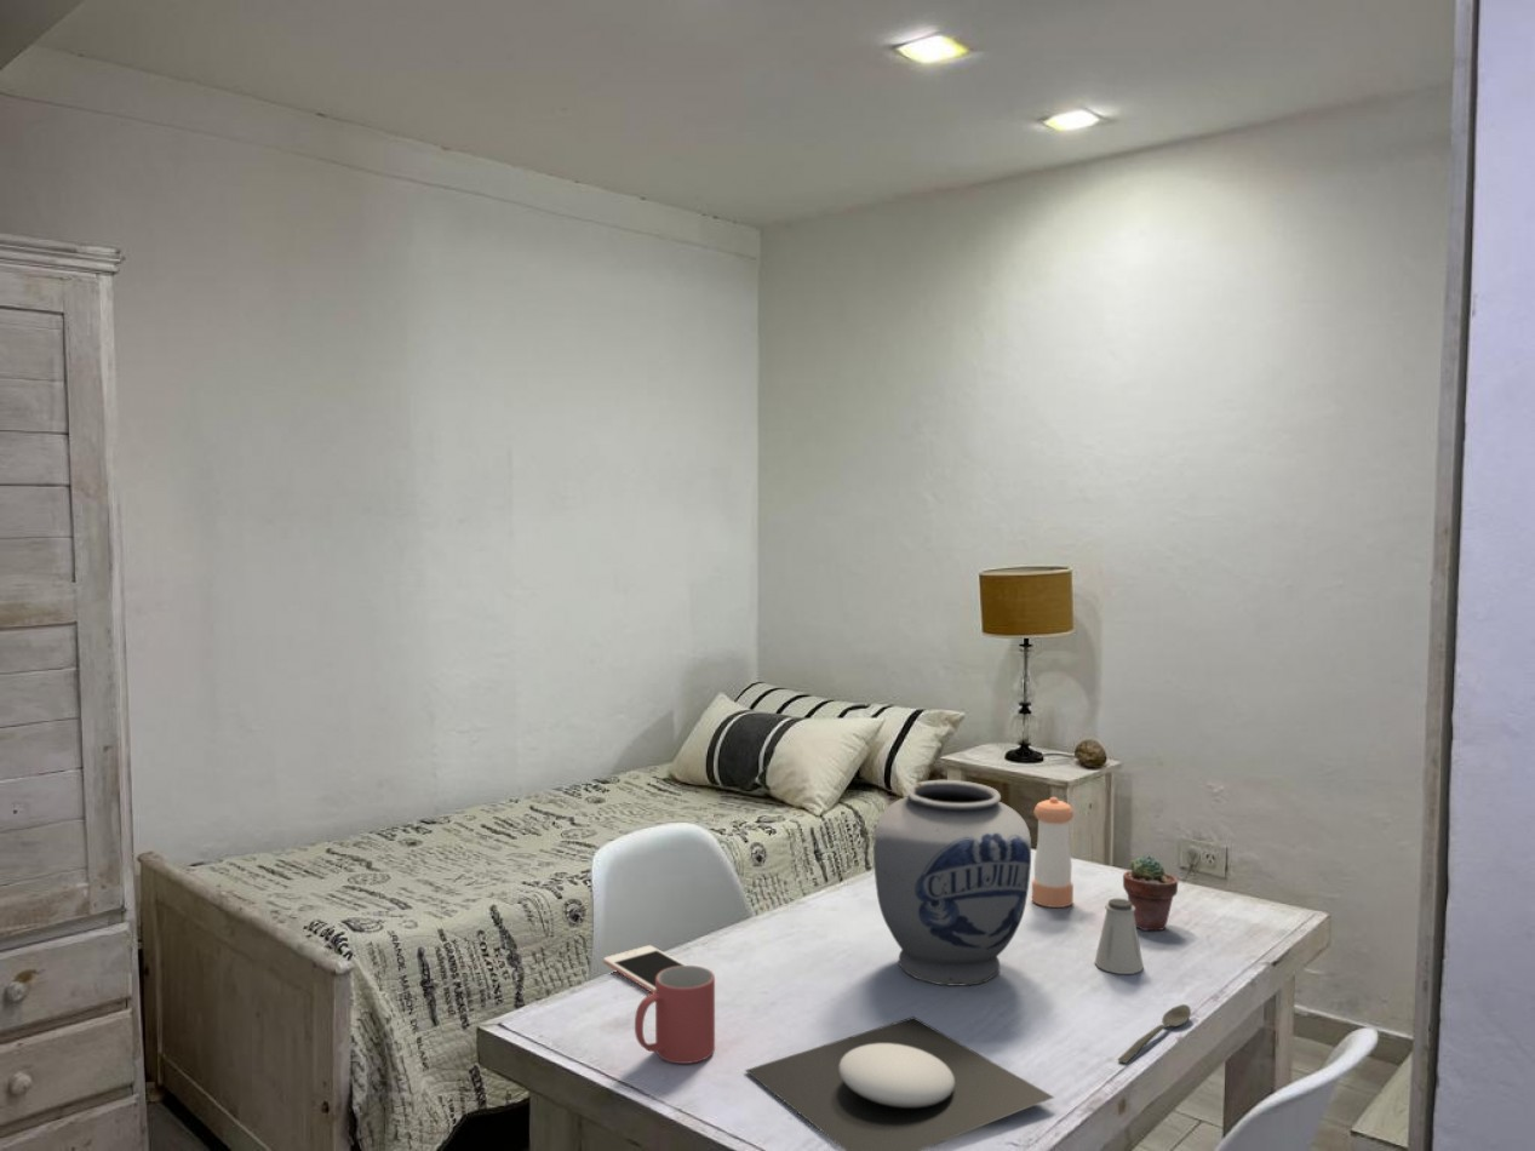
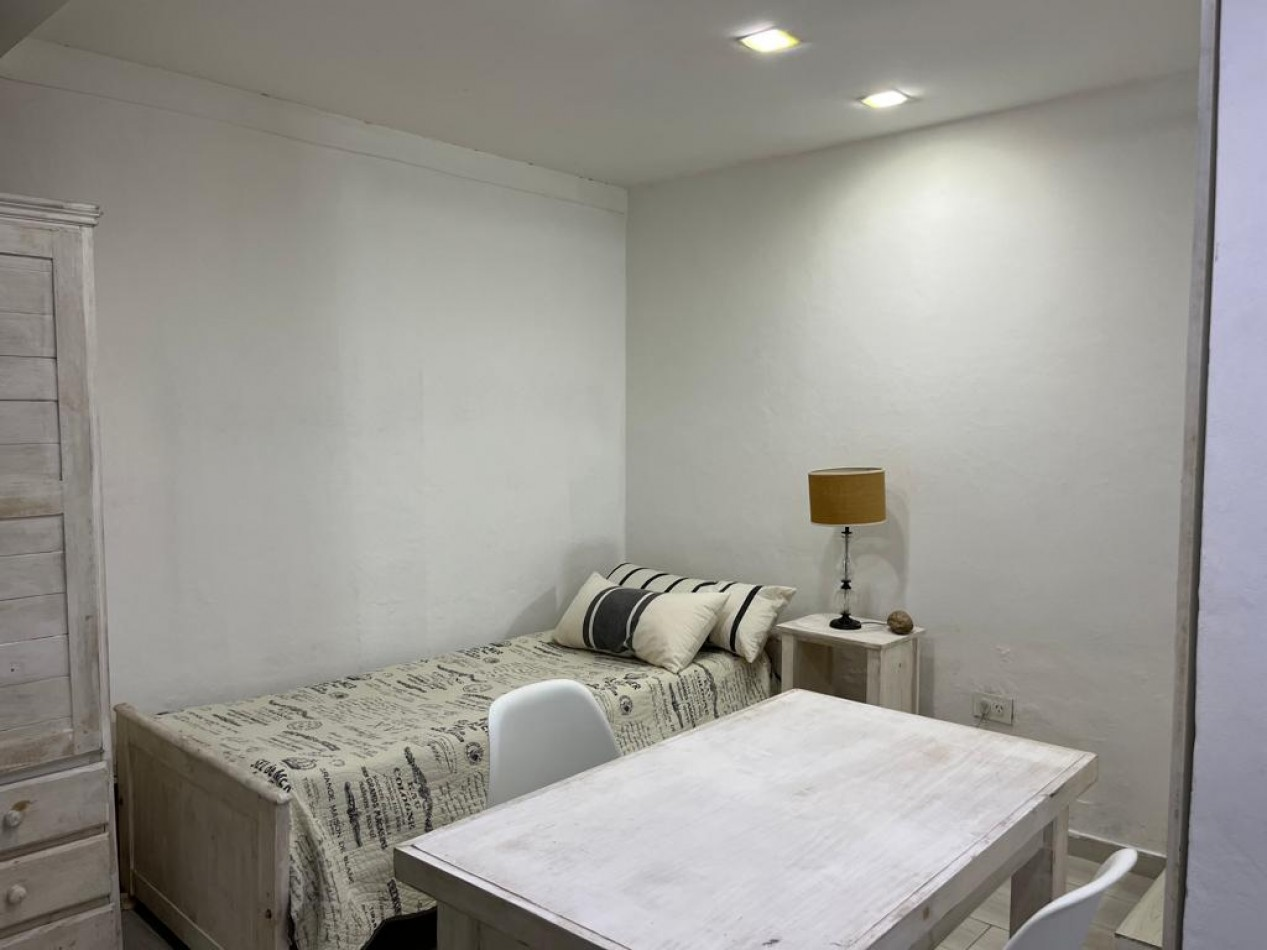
- potted succulent (1150, 891)
- pepper shaker (1053, 849)
- plate (894, 1070)
- mug (674, 1017)
- vase (951, 878)
- spoon (1155, 1032)
- cell phone (657, 972)
- saltshaker (1119, 933)
